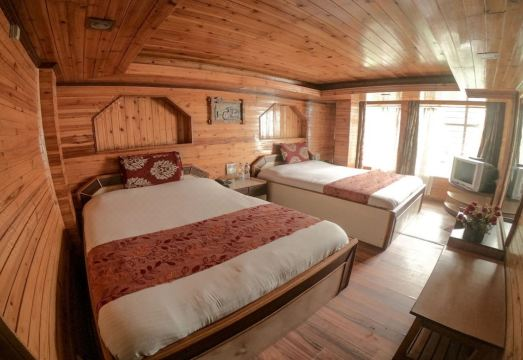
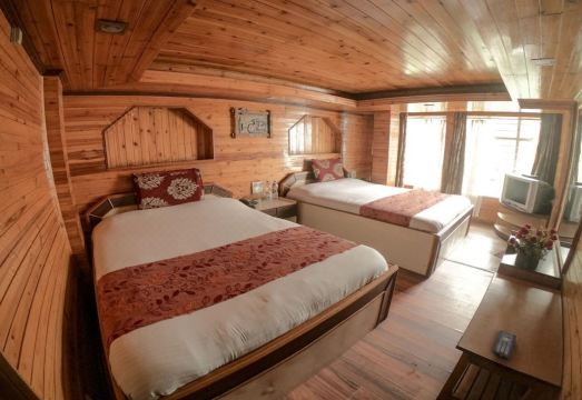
+ remote control (505, 342)
